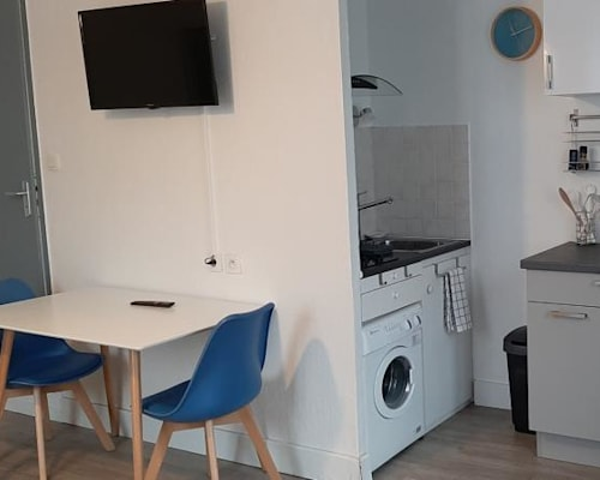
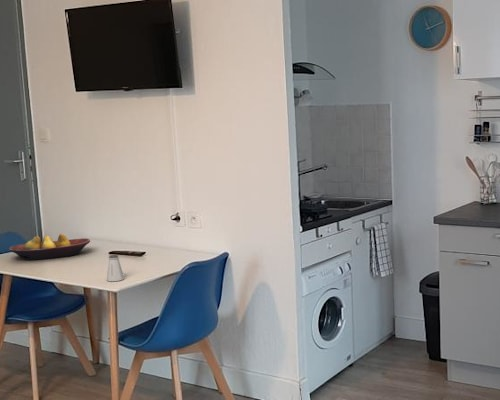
+ saltshaker (114, 267)
+ fruit bowl (50, 245)
